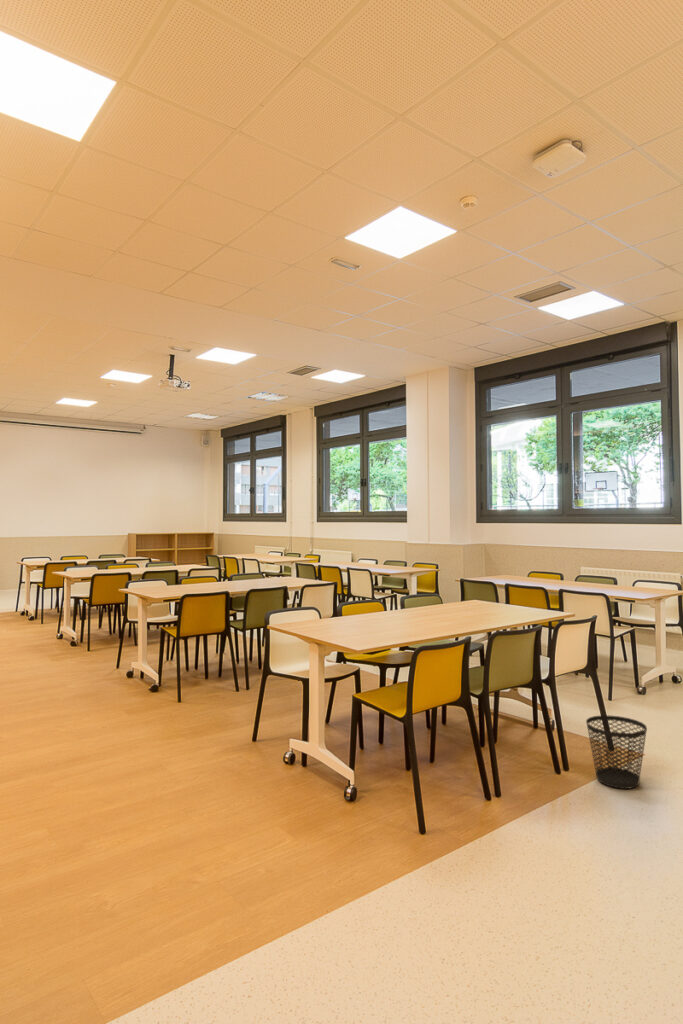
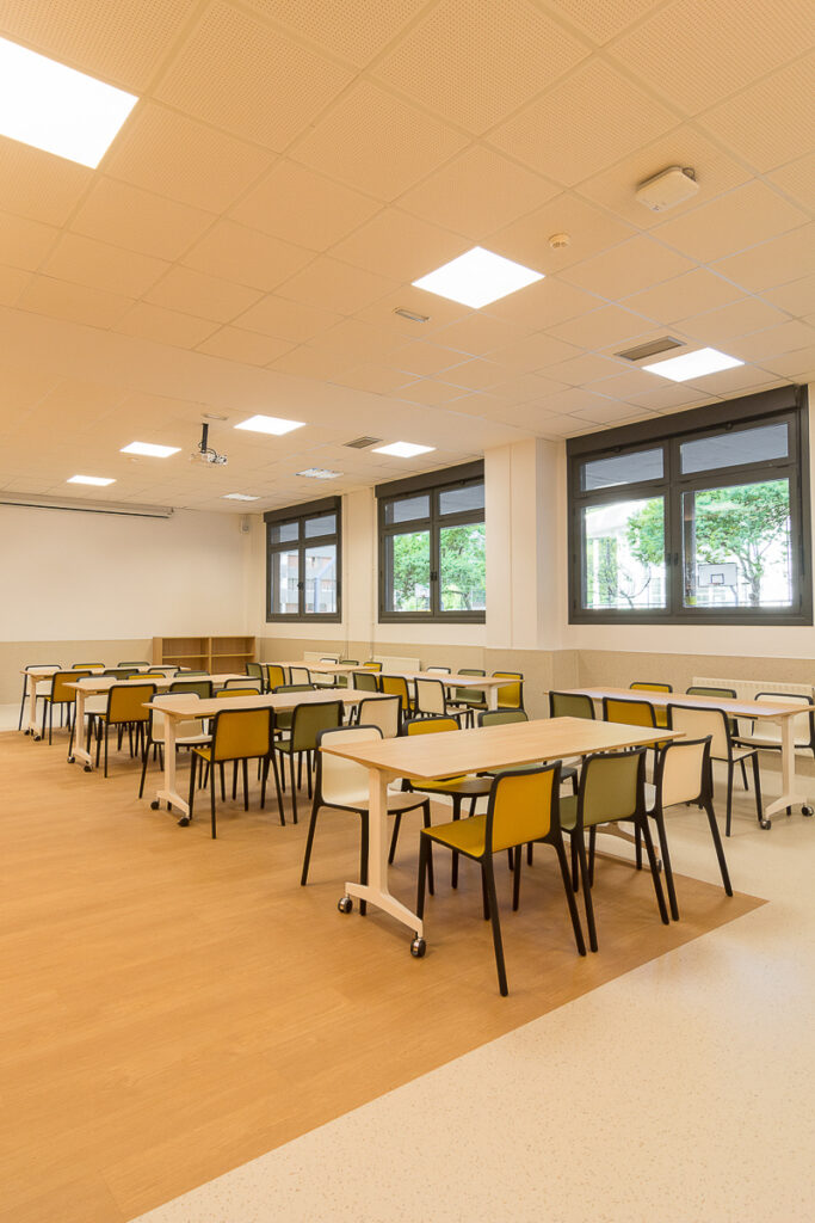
- wastebasket (616, 752)
